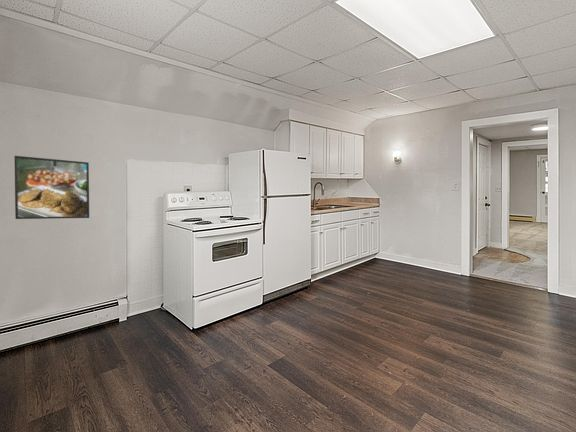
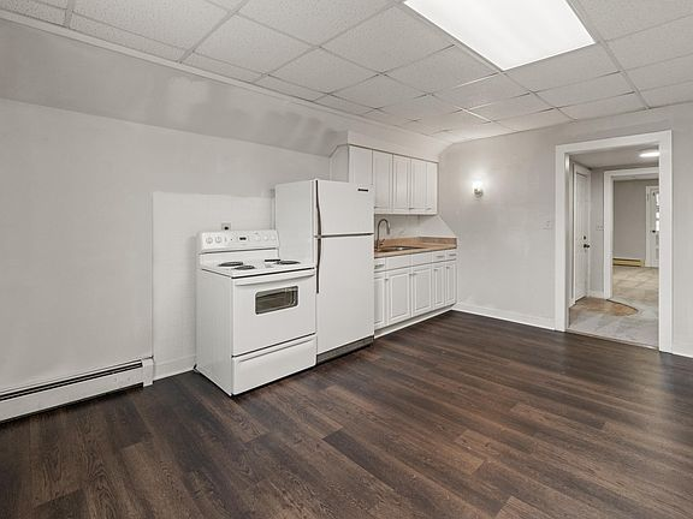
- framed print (54, 188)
